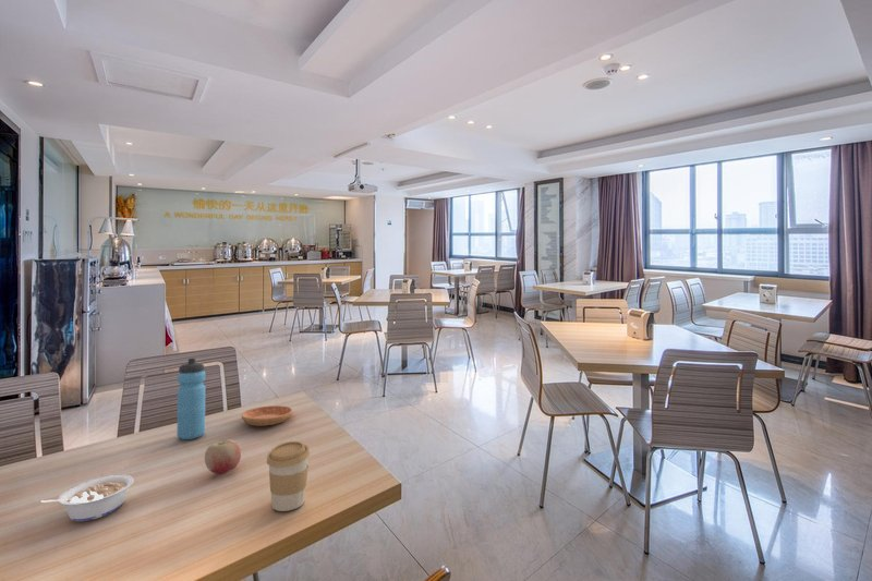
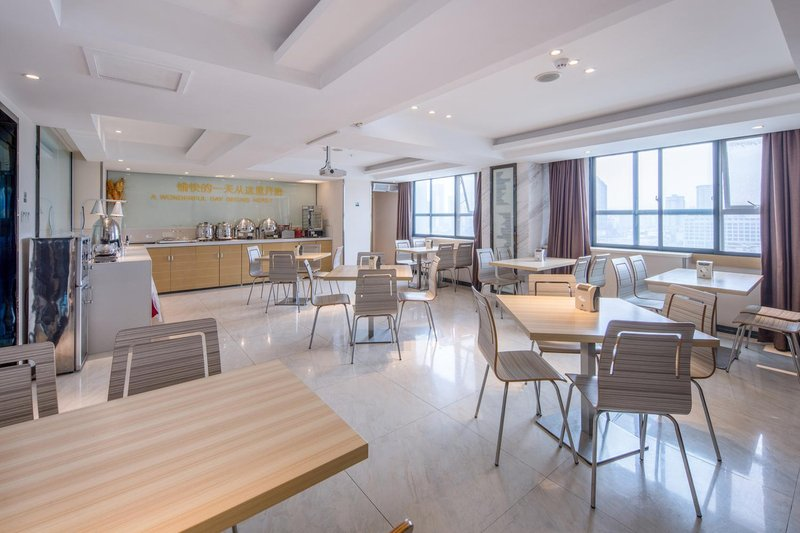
- coffee cup (288, 474)
- legume (95, 498)
- fruit (222, 457)
- water bottle (191, 397)
- saucer (267, 415)
